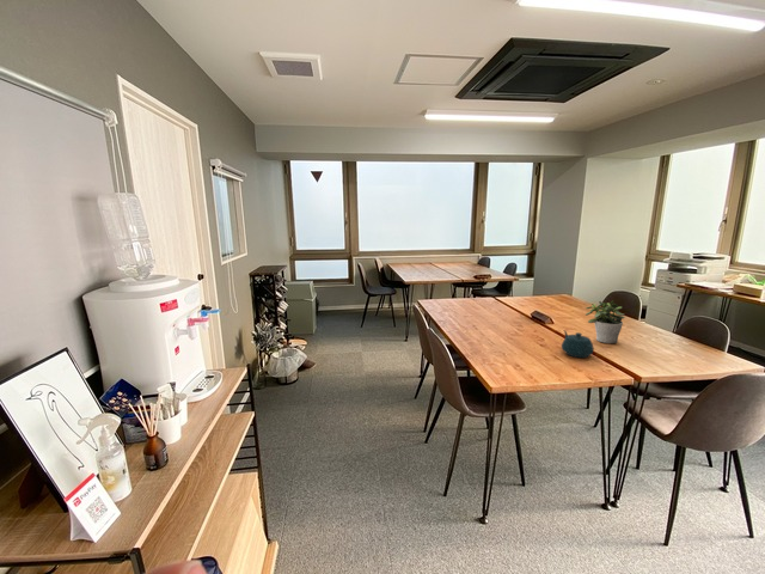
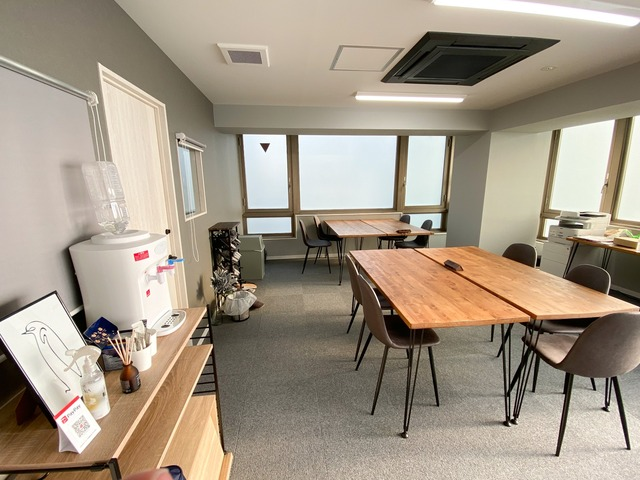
- teapot (576, 343)
- potted plant (602, 319)
